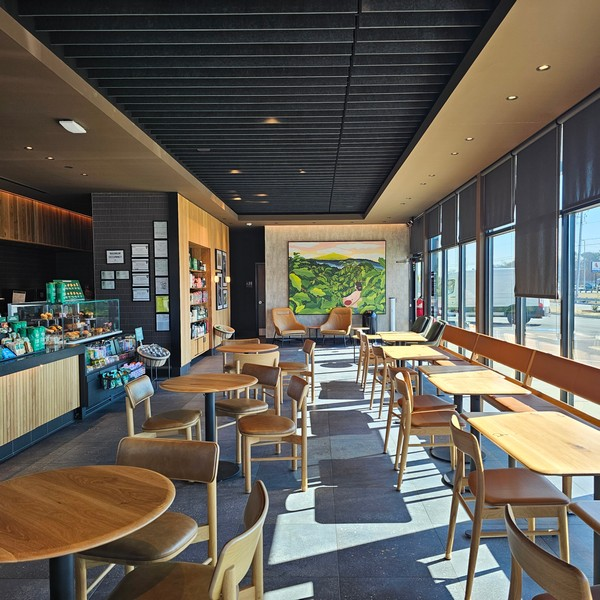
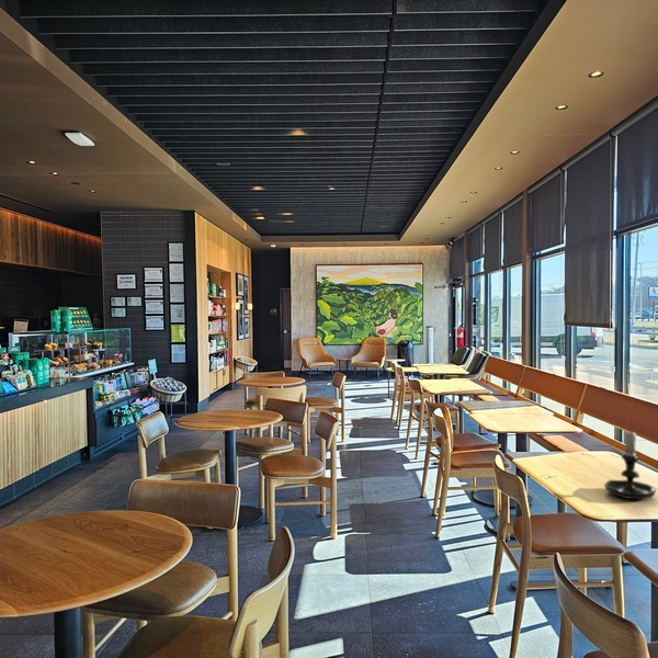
+ candle holder (628, 461)
